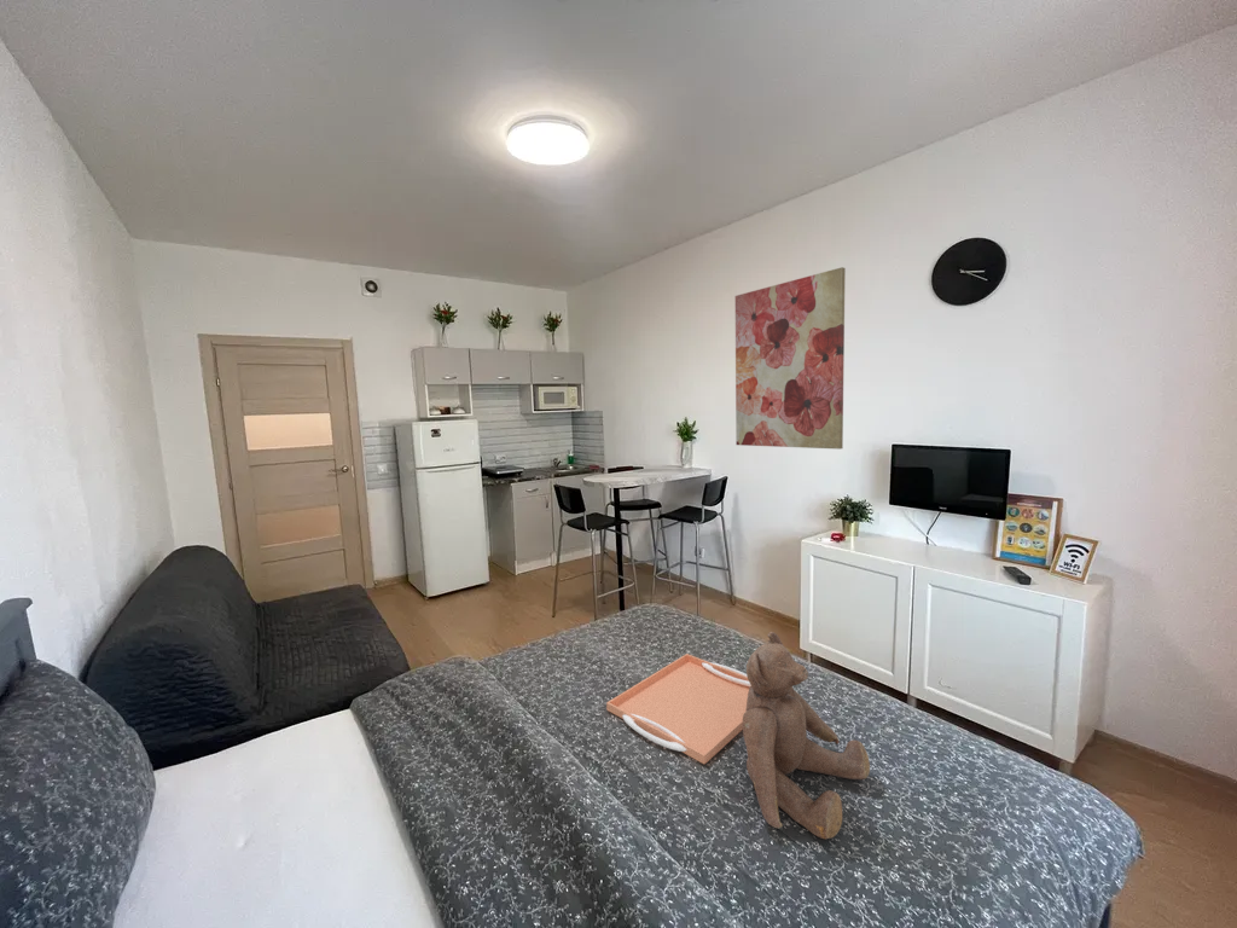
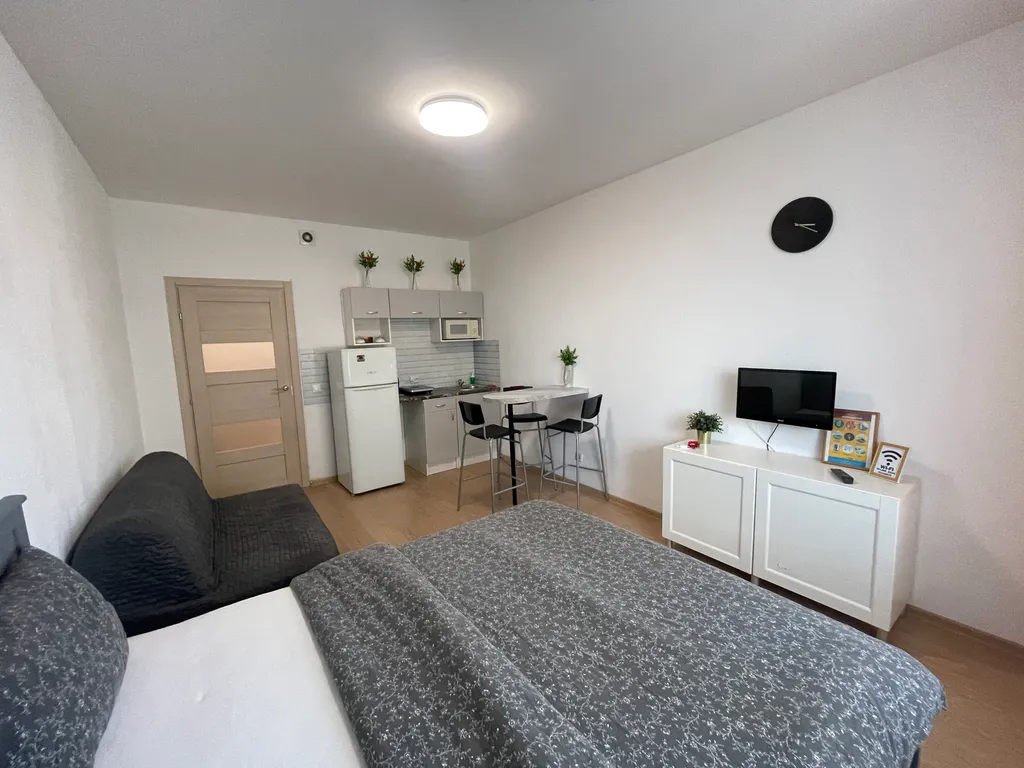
- wall art (784, 366)
- teddy bear (801, 721)
- serving tray (693, 698)
